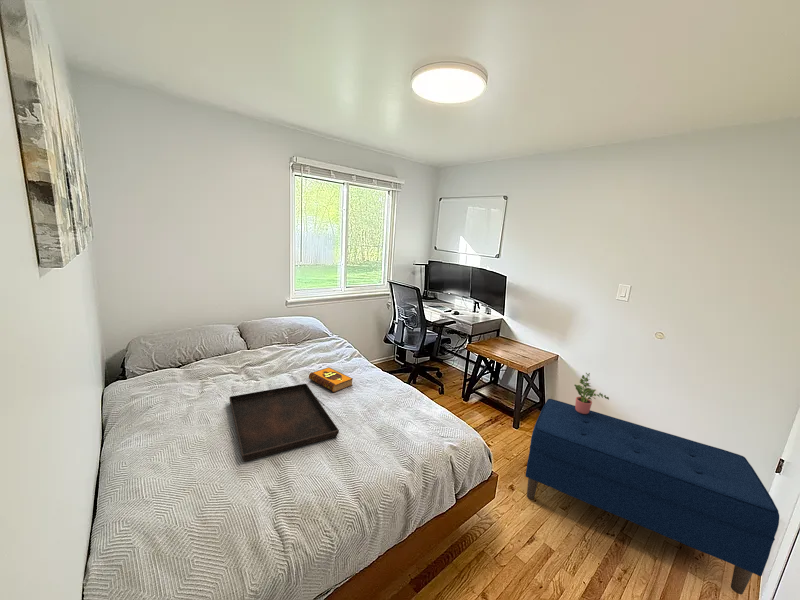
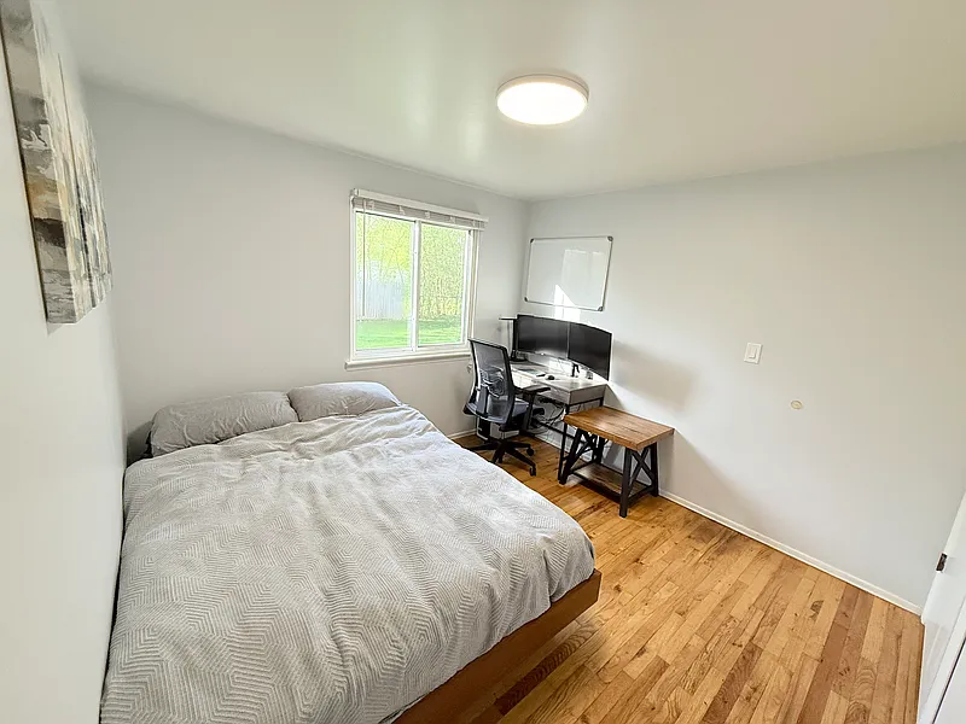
- hardback book (330, 379)
- bench (627, 478)
- potted plant (590, 396)
- serving tray (280, 415)
